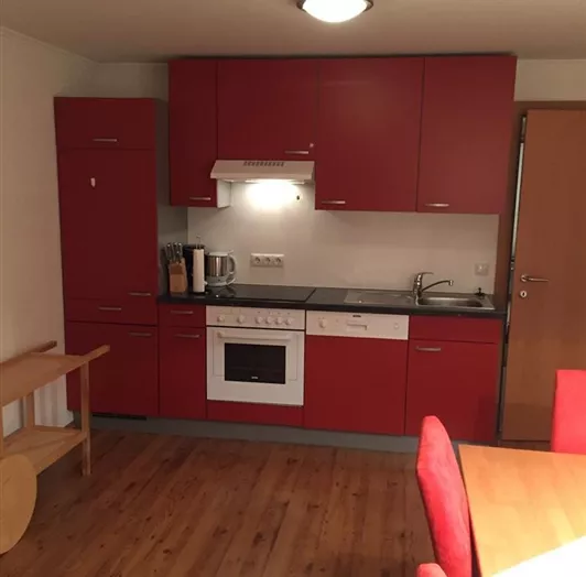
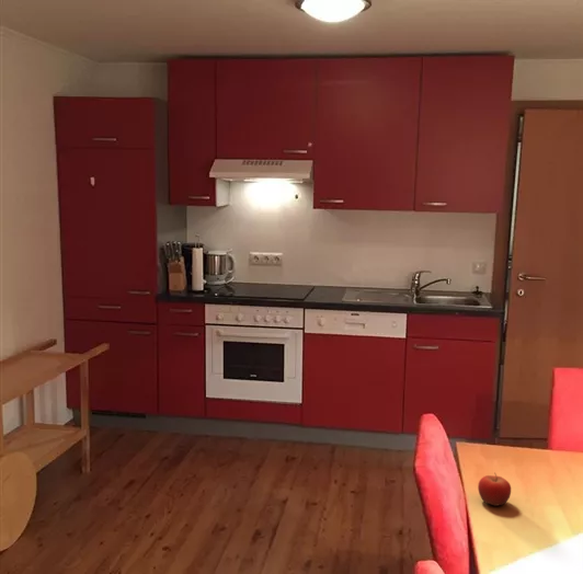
+ fruit (494, 487)
